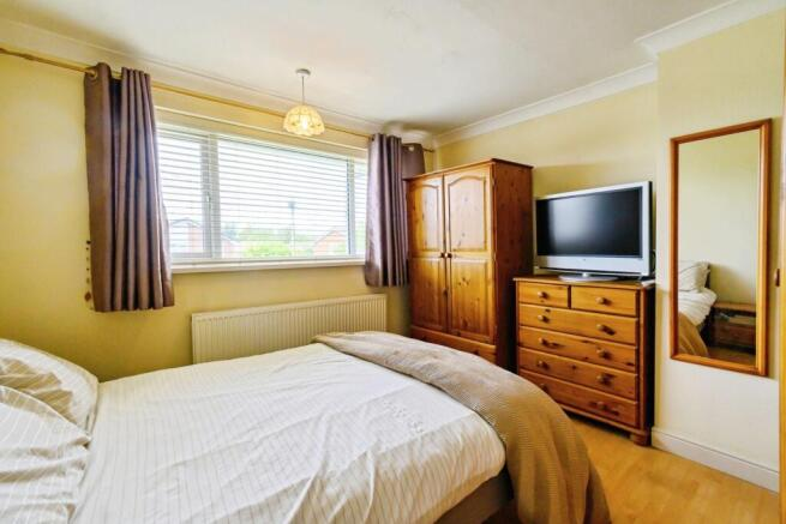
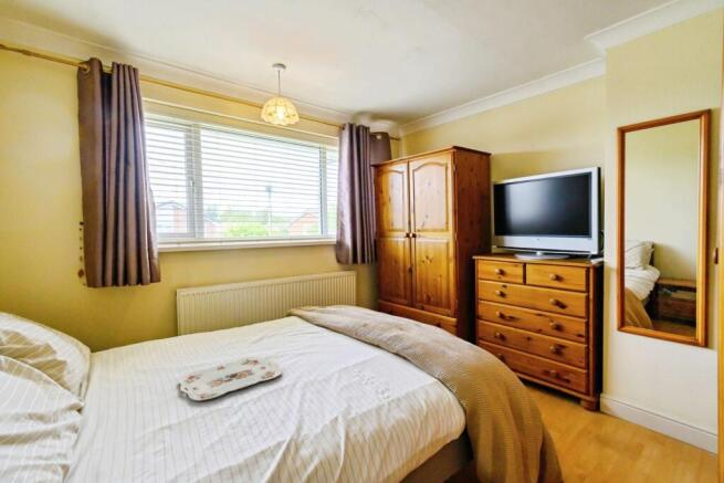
+ serving tray (231, 376)
